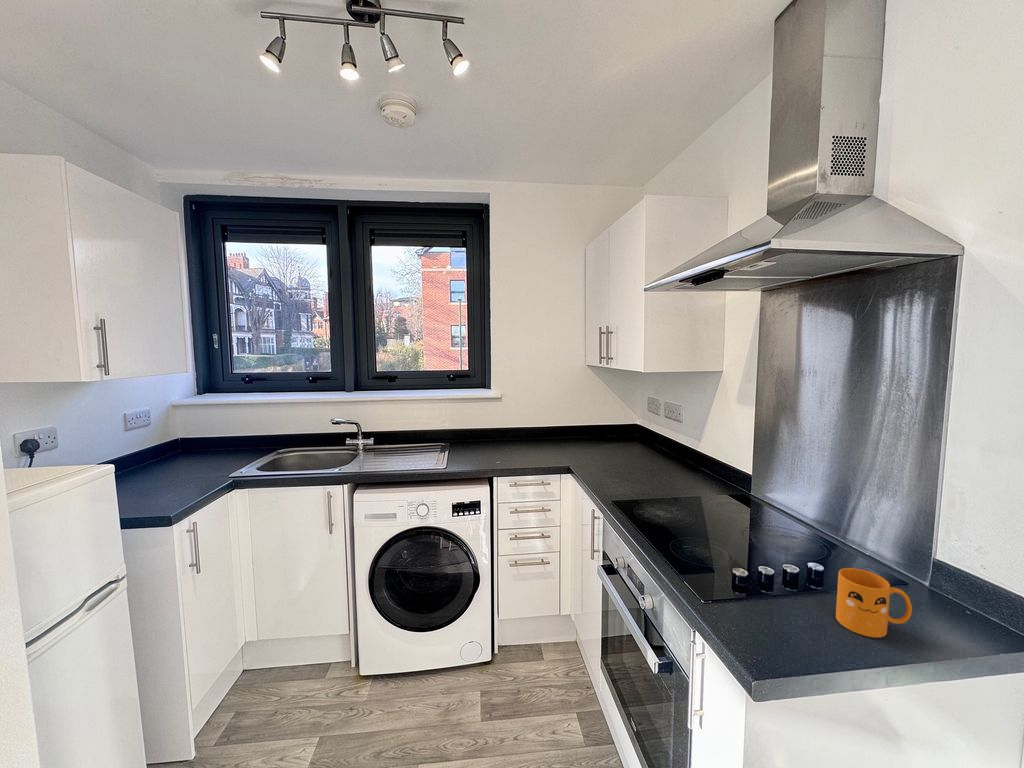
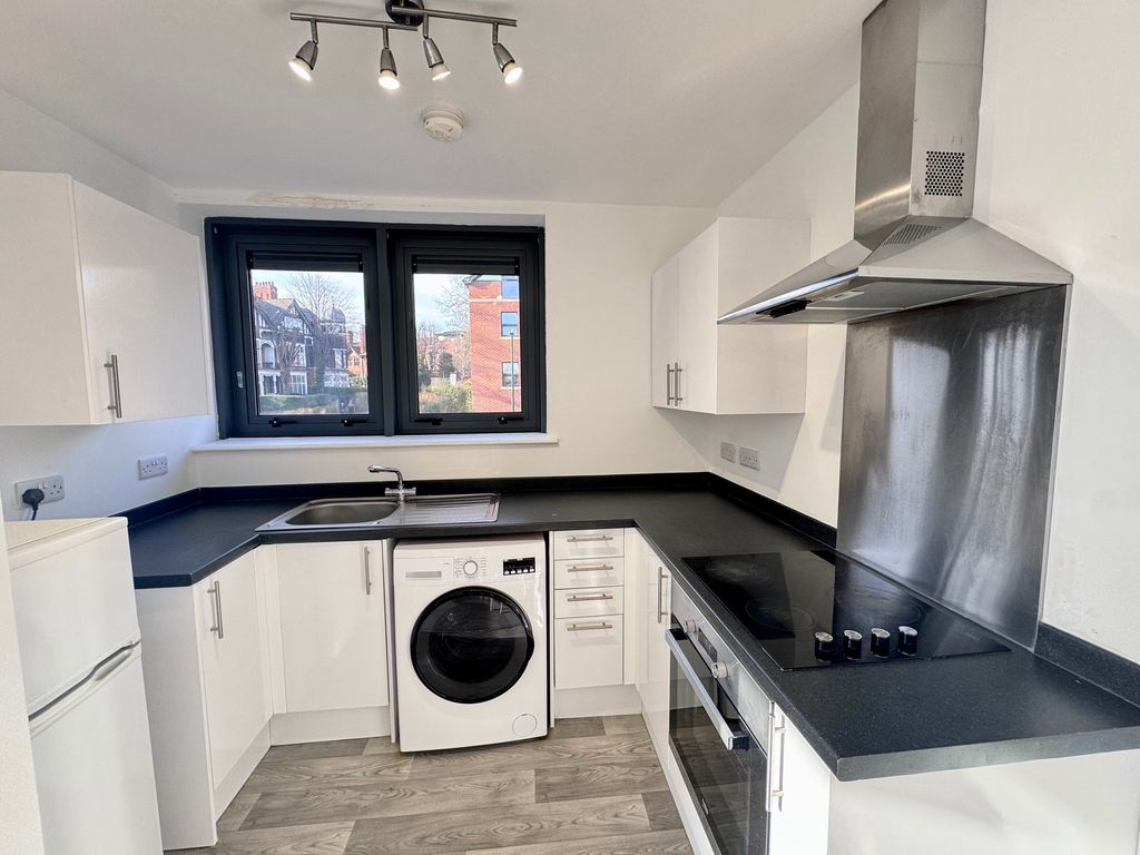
- mug (873, 603)
